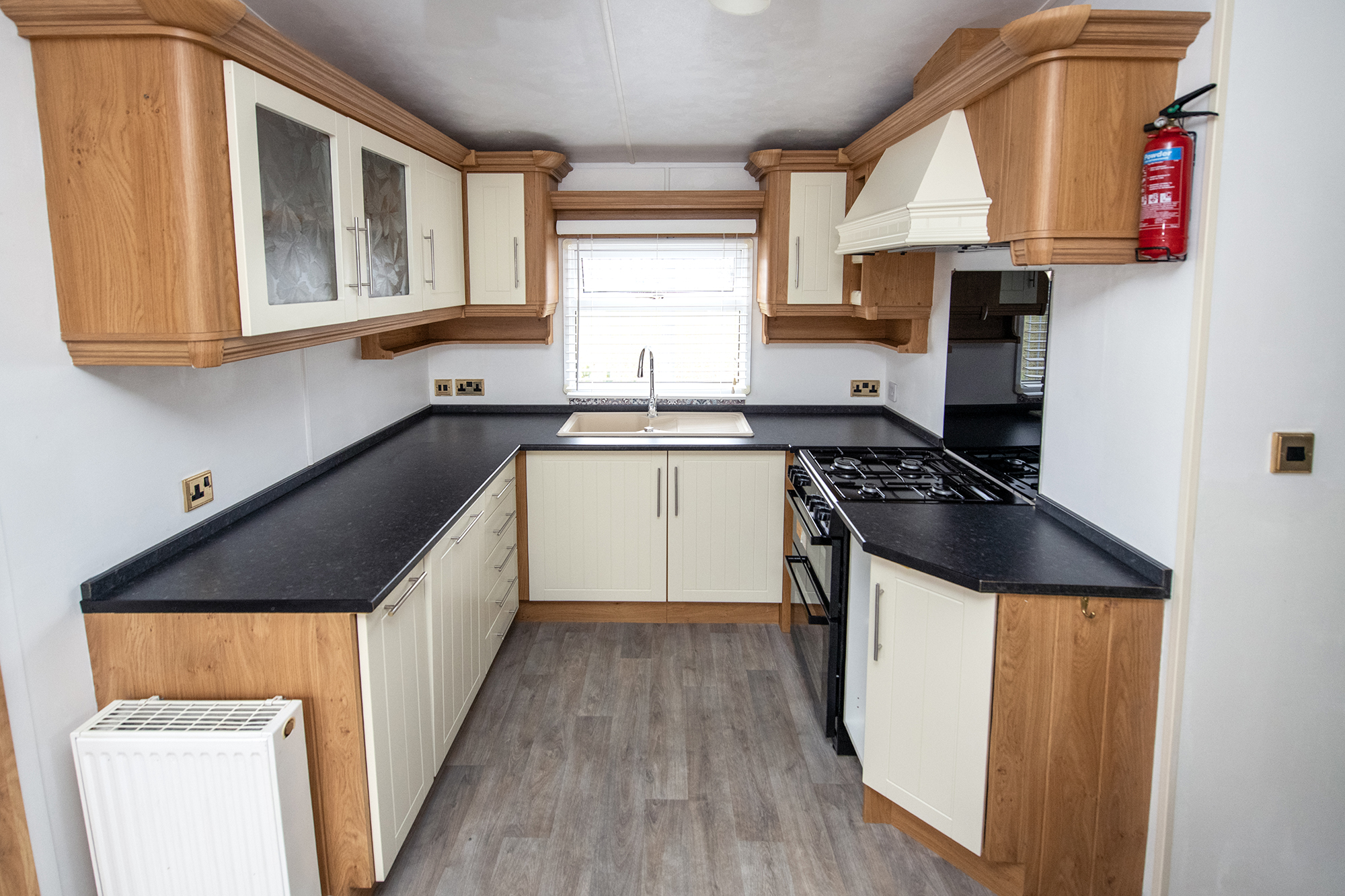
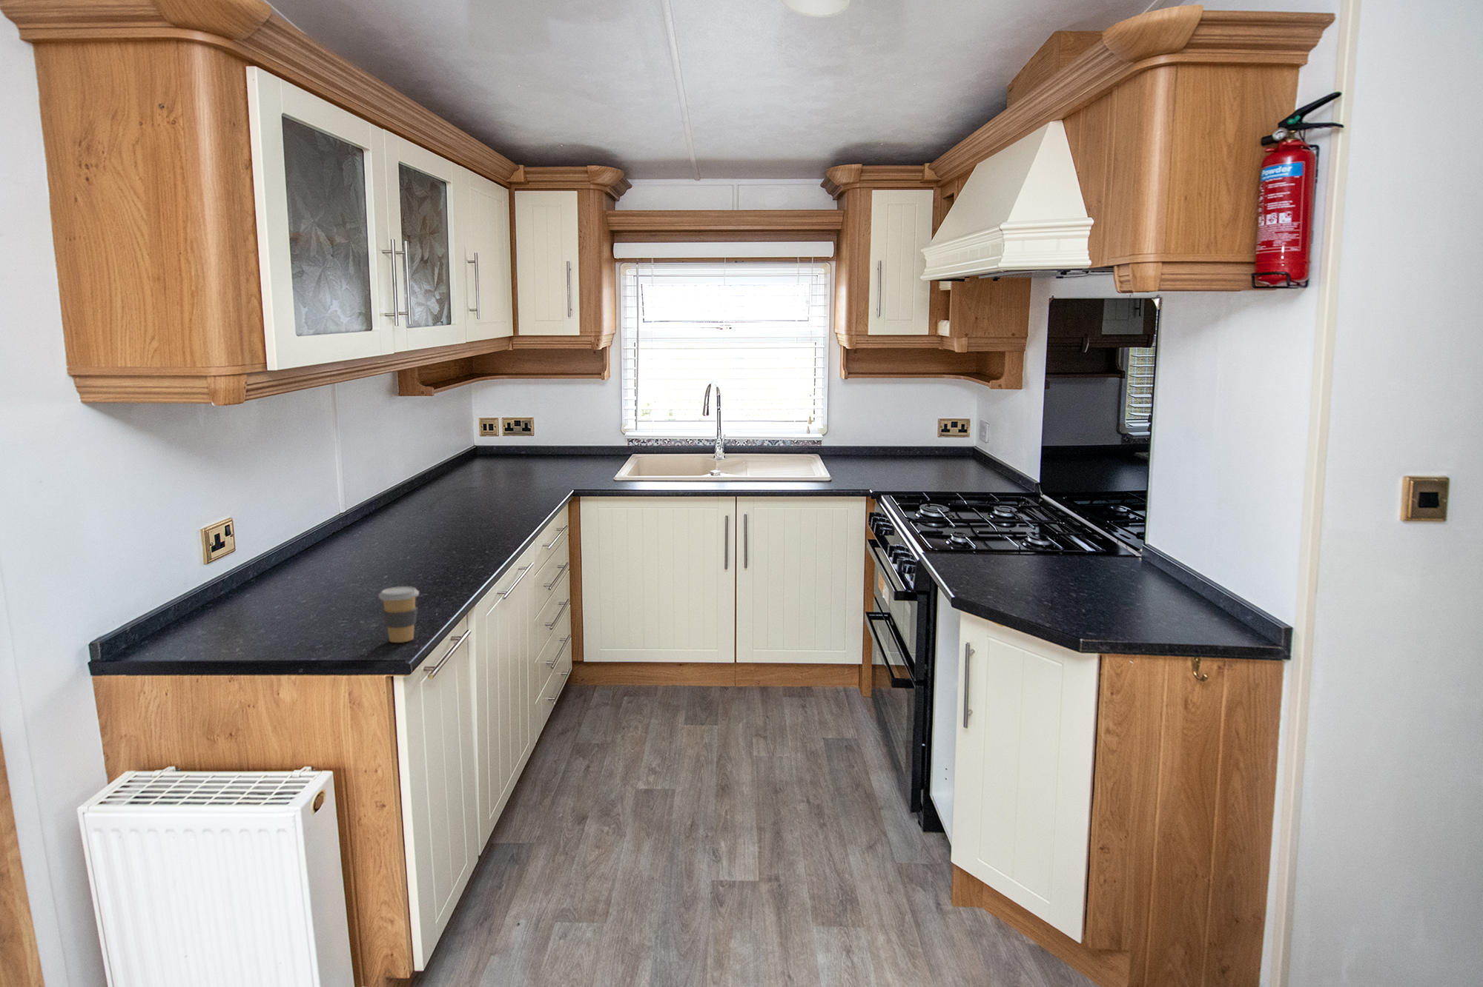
+ coffee cup (399, 615)
